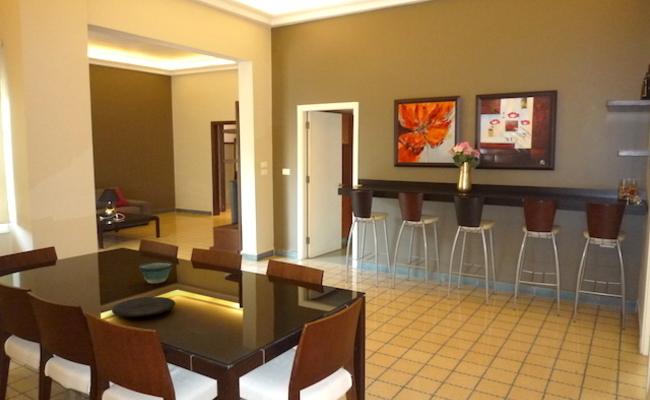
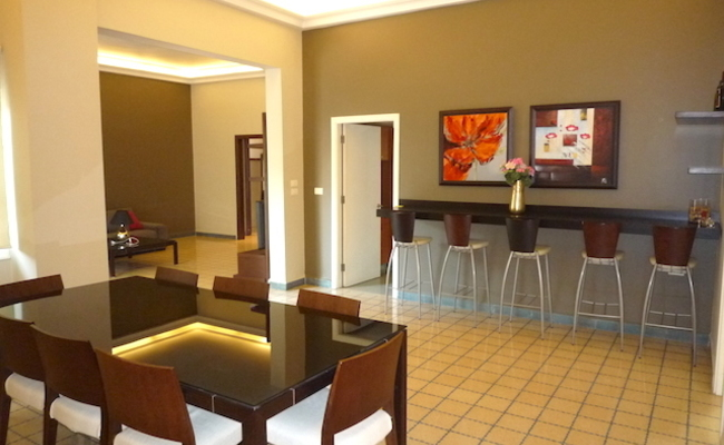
- plate (144, 308)
- bowl (156, 273)
